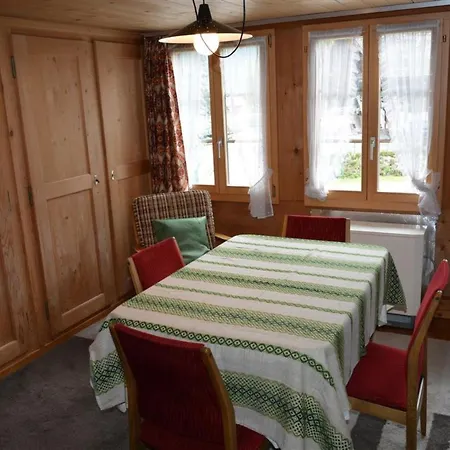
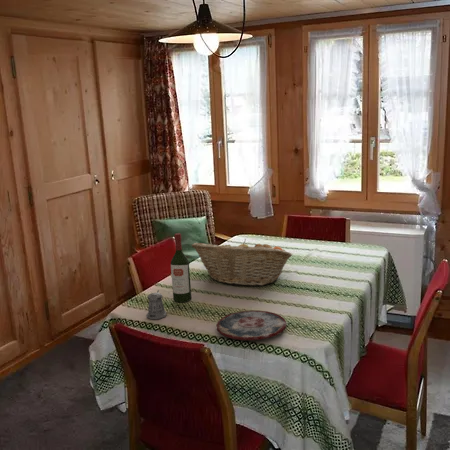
+ wine bottle (180, 267)
+ plate (251, 324)
+ fruit basket (241, 257)
+ pepper shaker (156, 303)
